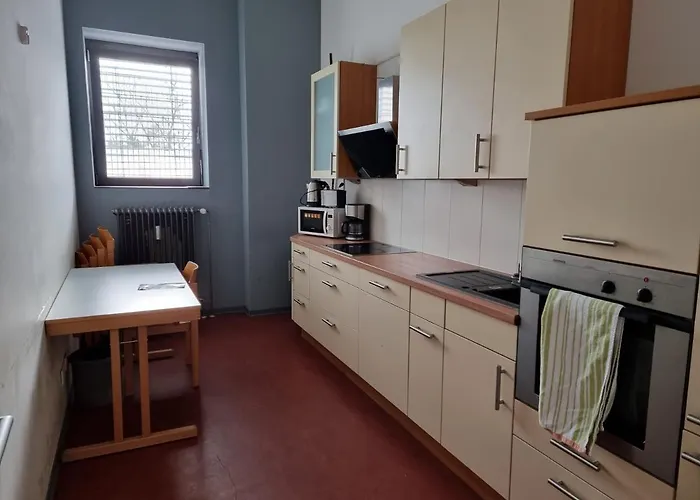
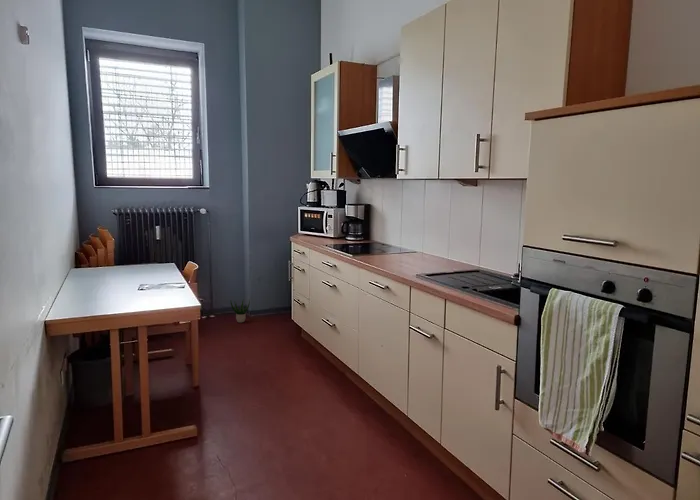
+ potted plant (240, 309)
